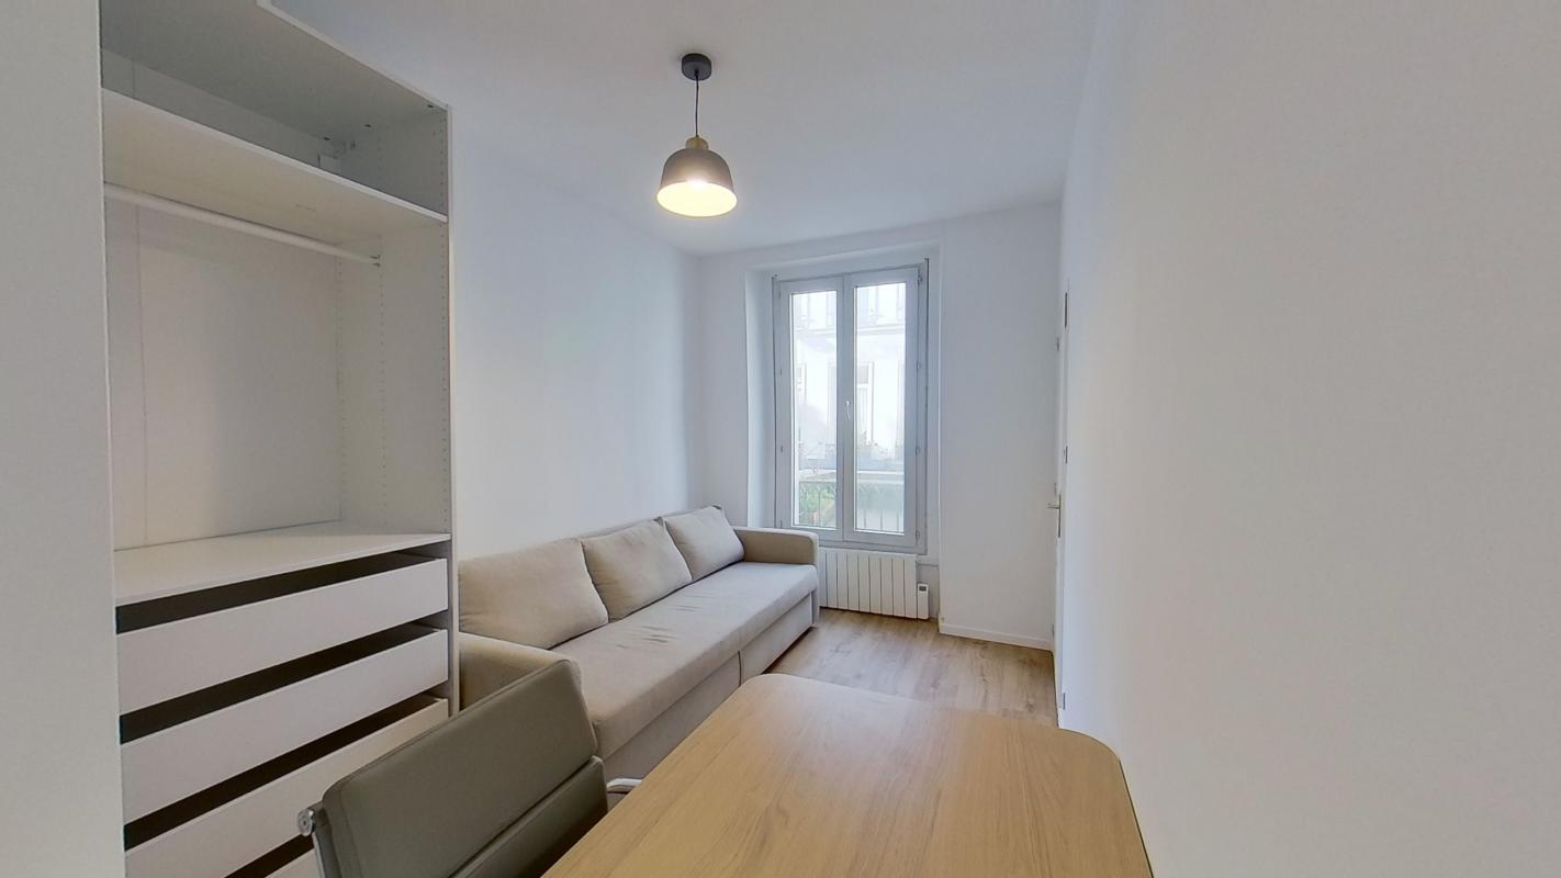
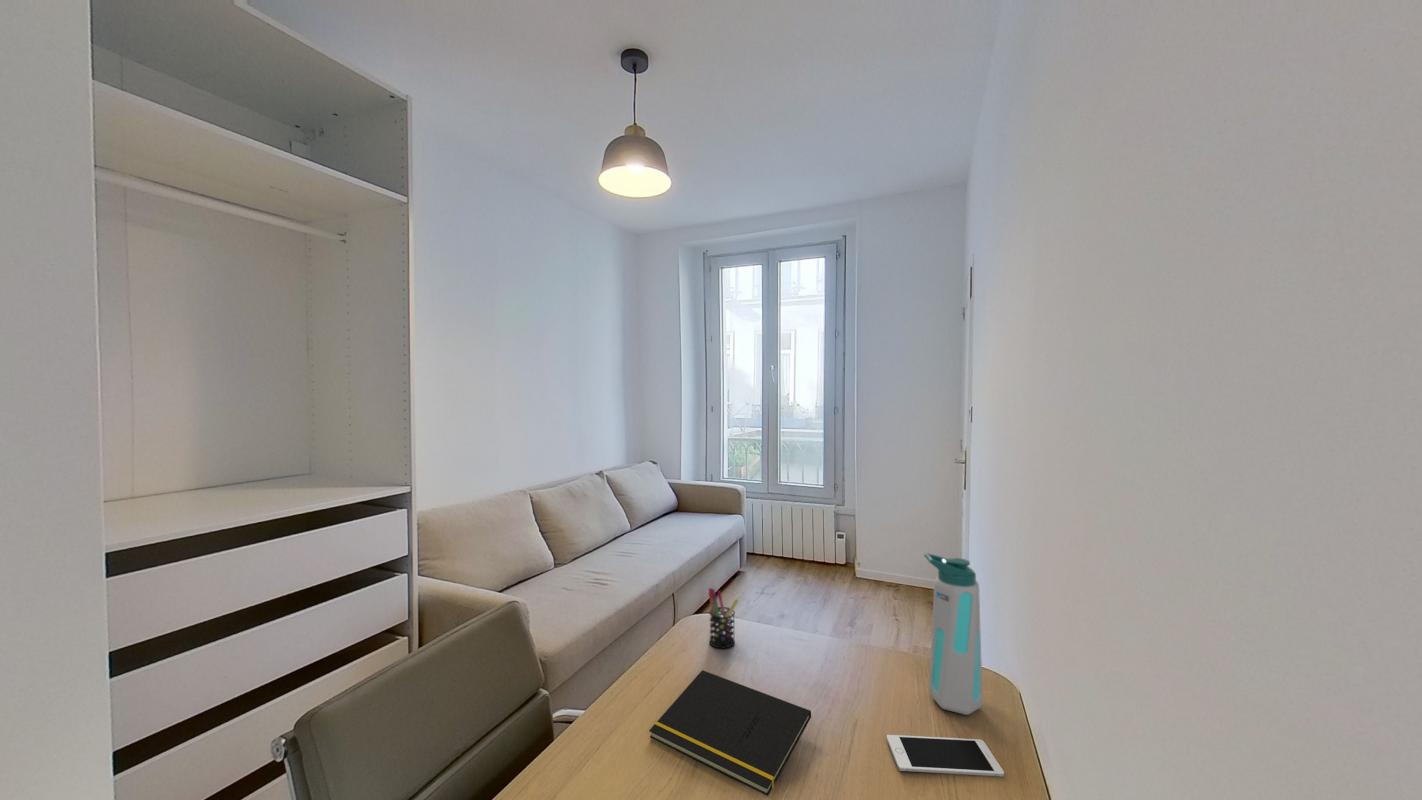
+ pen holder (719, 617)
+ notepad (730, 723)
+ water bottle (952, 630)
+ cell phone (942, 754)
